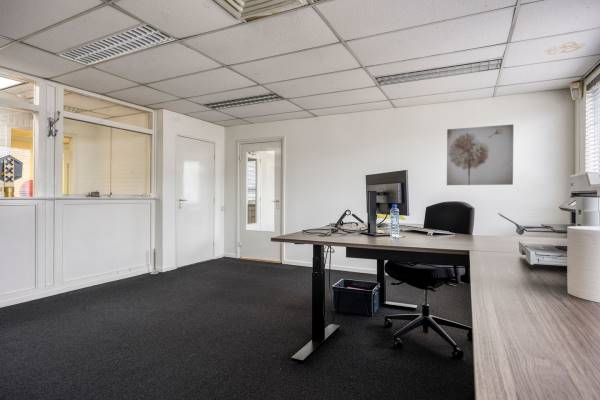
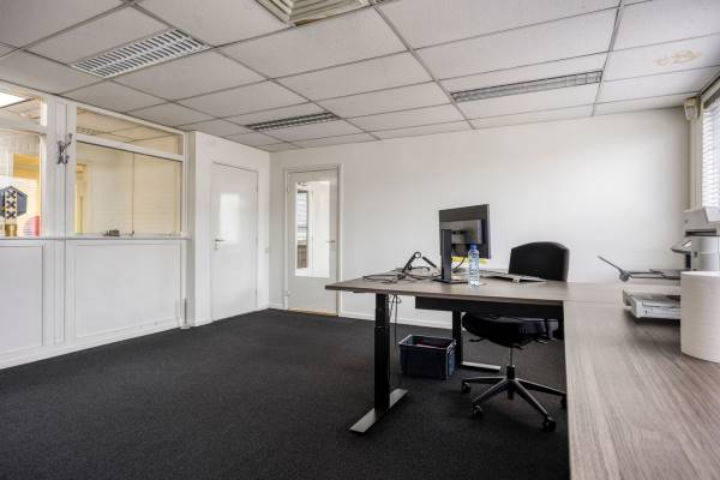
- wall art (478, 156)
